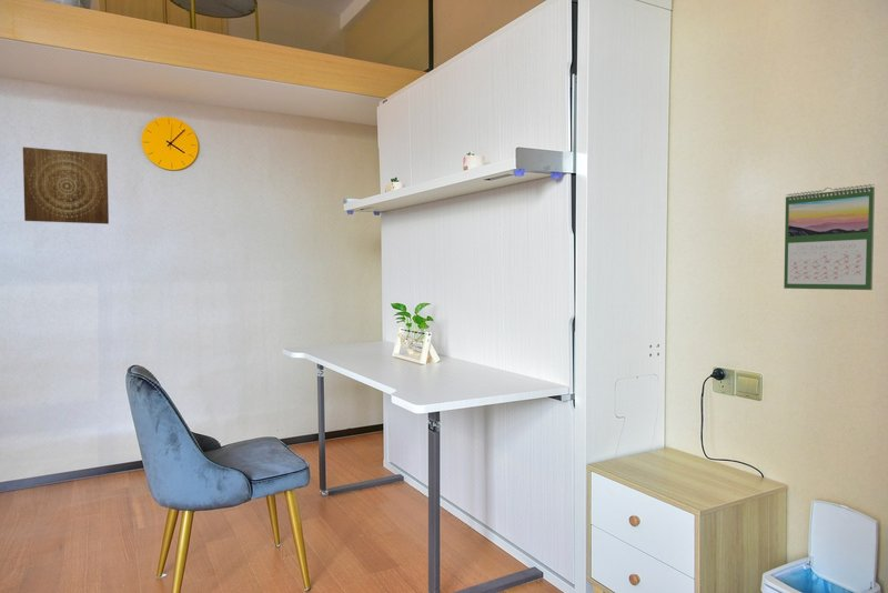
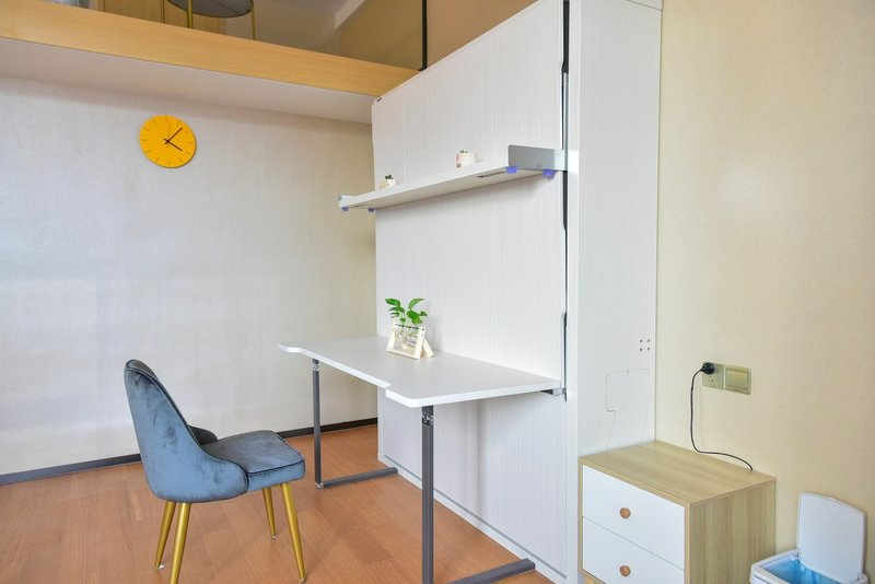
- wall art (67, 187)
- calendar (826, 238)
